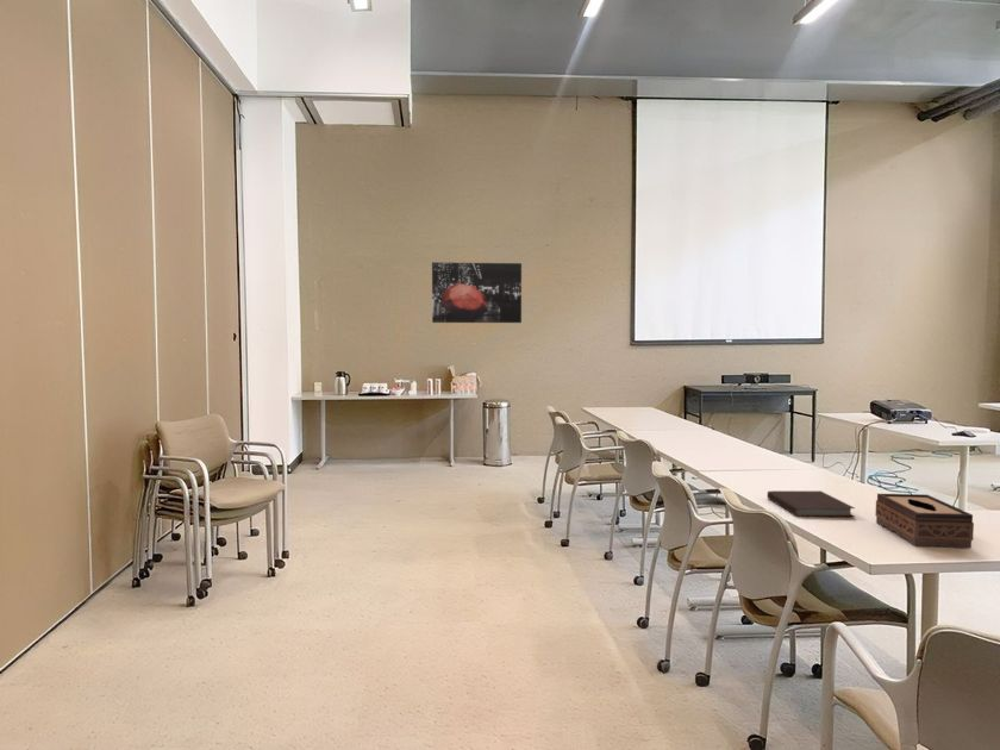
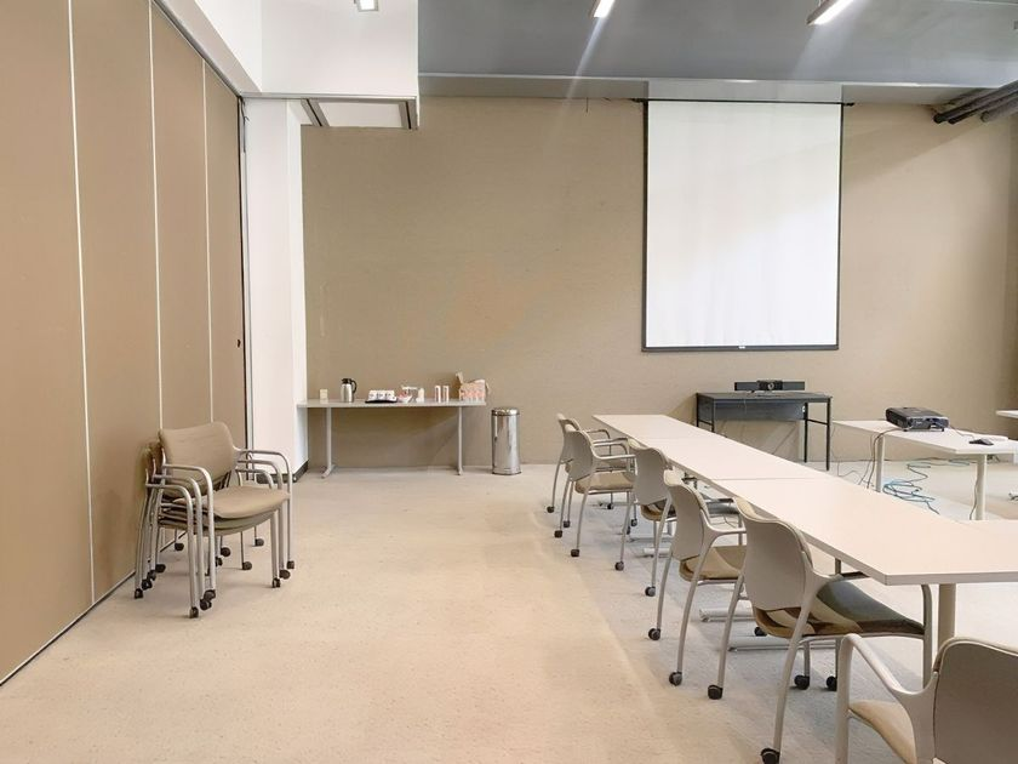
- notebook (808, 502)
- tissue box (921, 519)
- wall art (476, 293)
